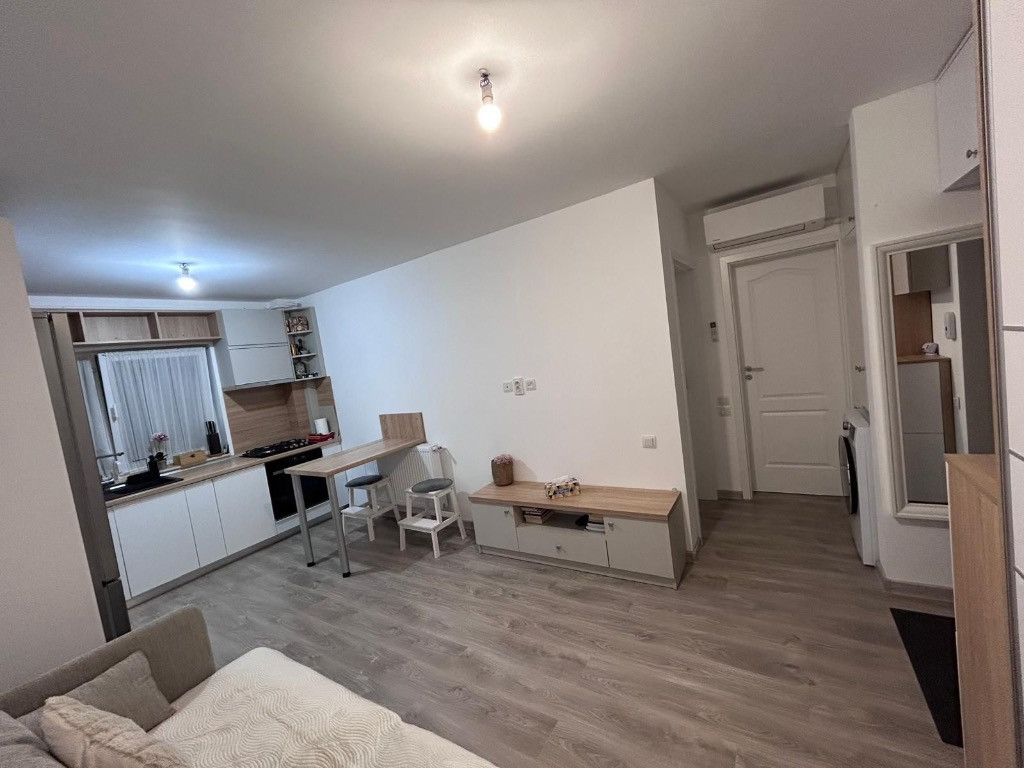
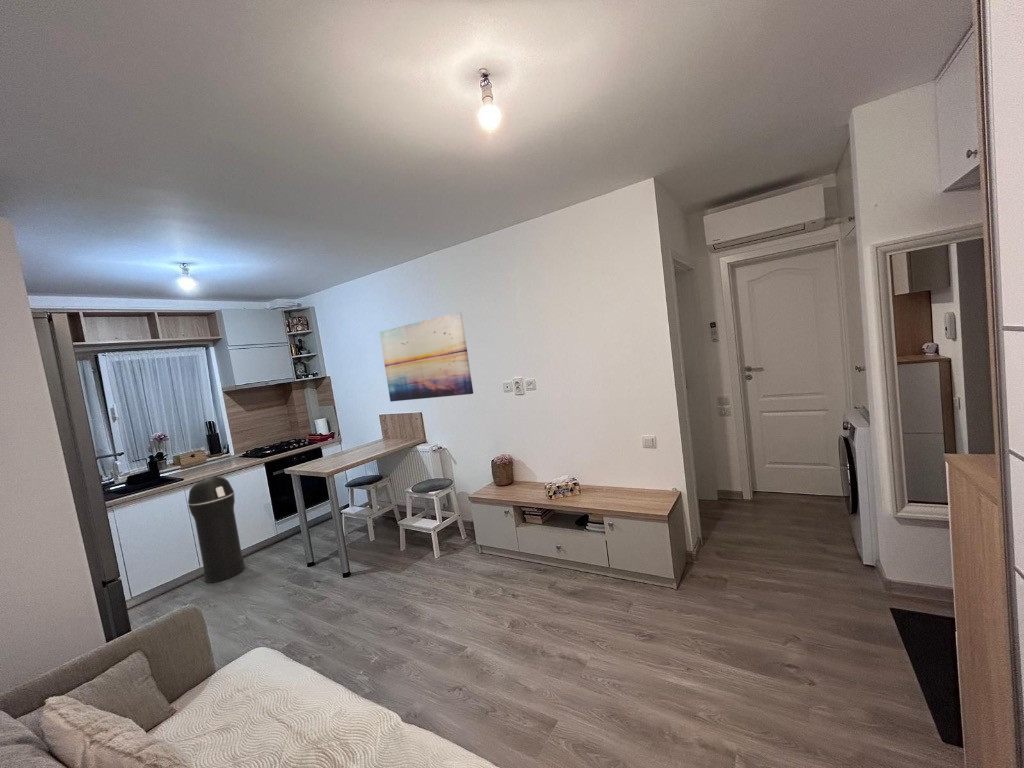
+ wall art (423, 360)
+ trash can (217, 525)
